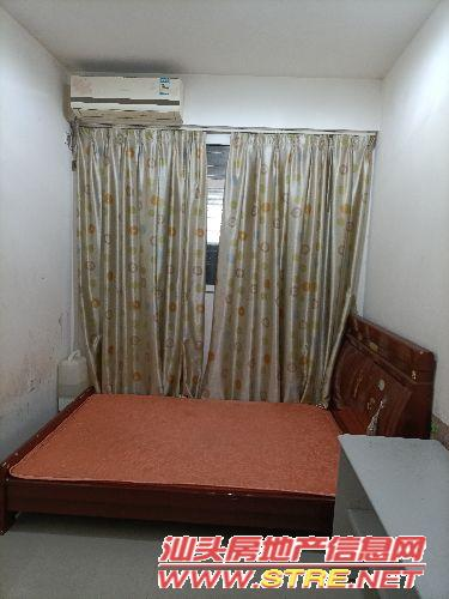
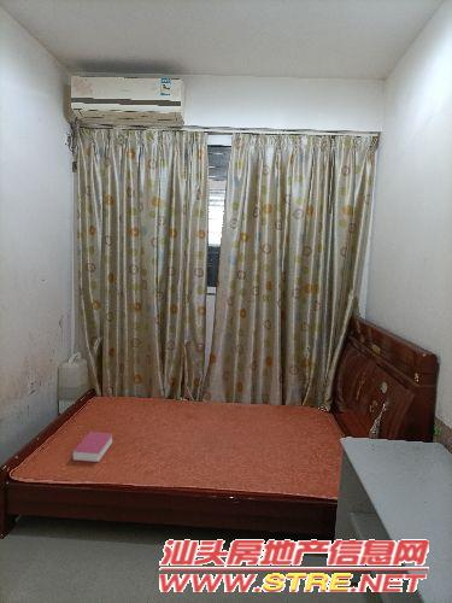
+ book (93, 445)
